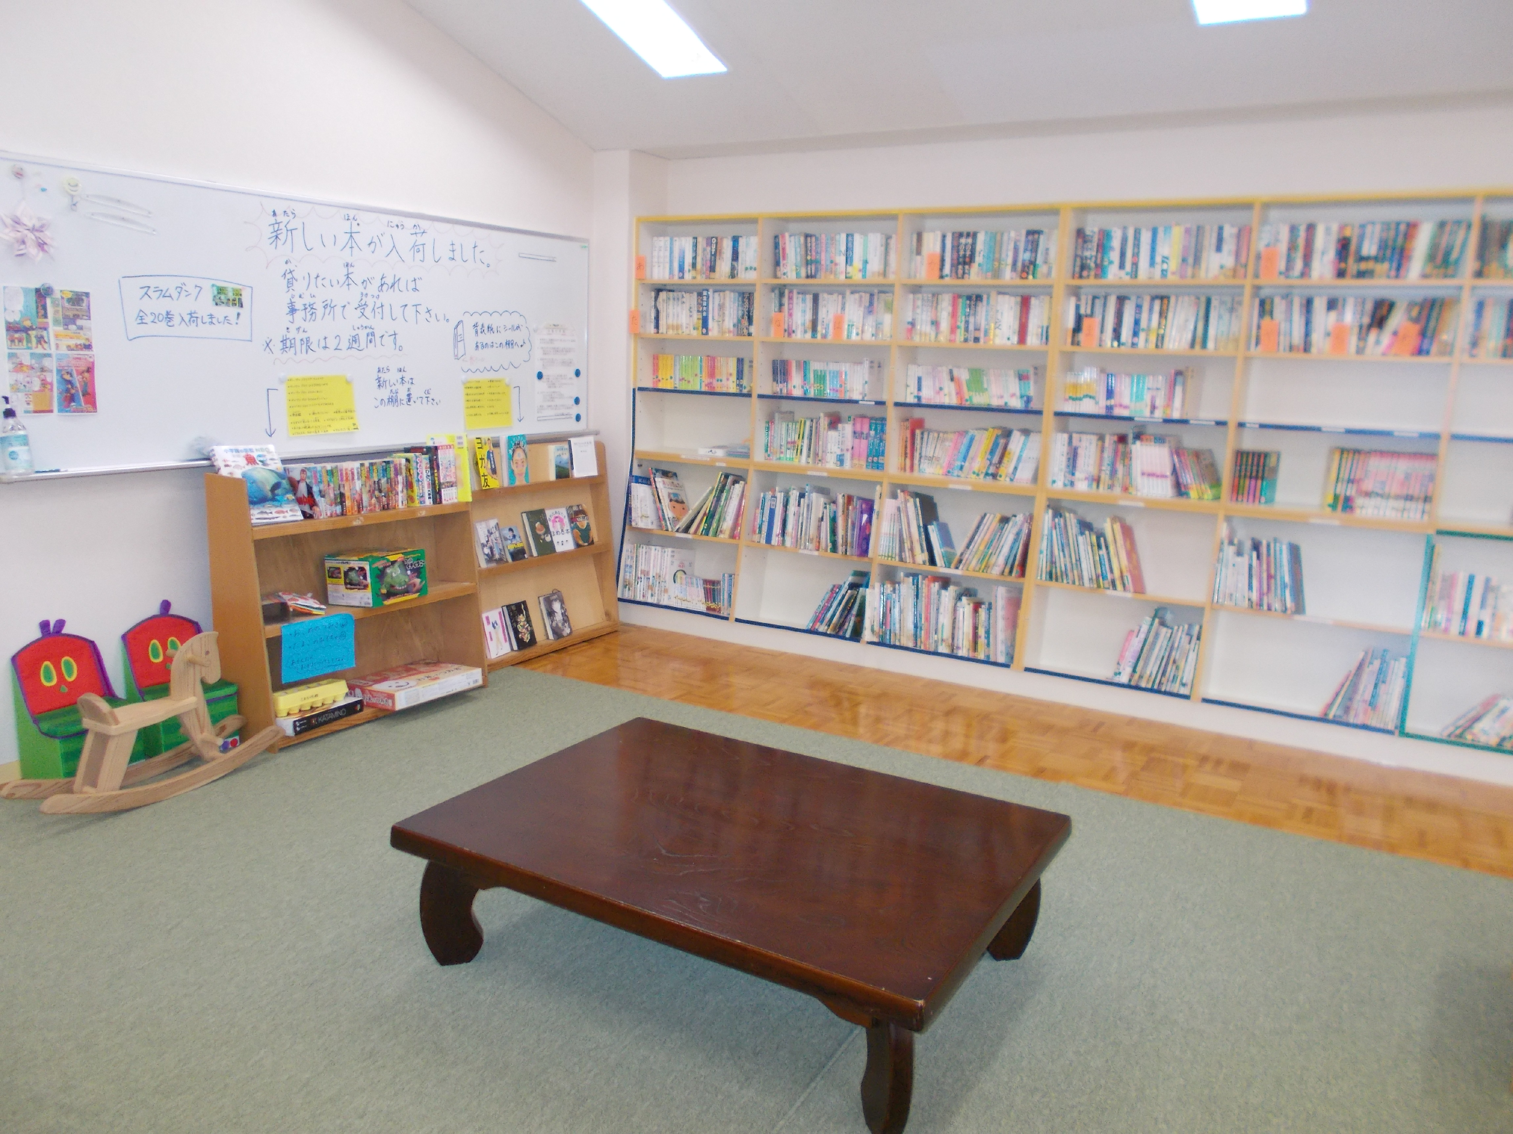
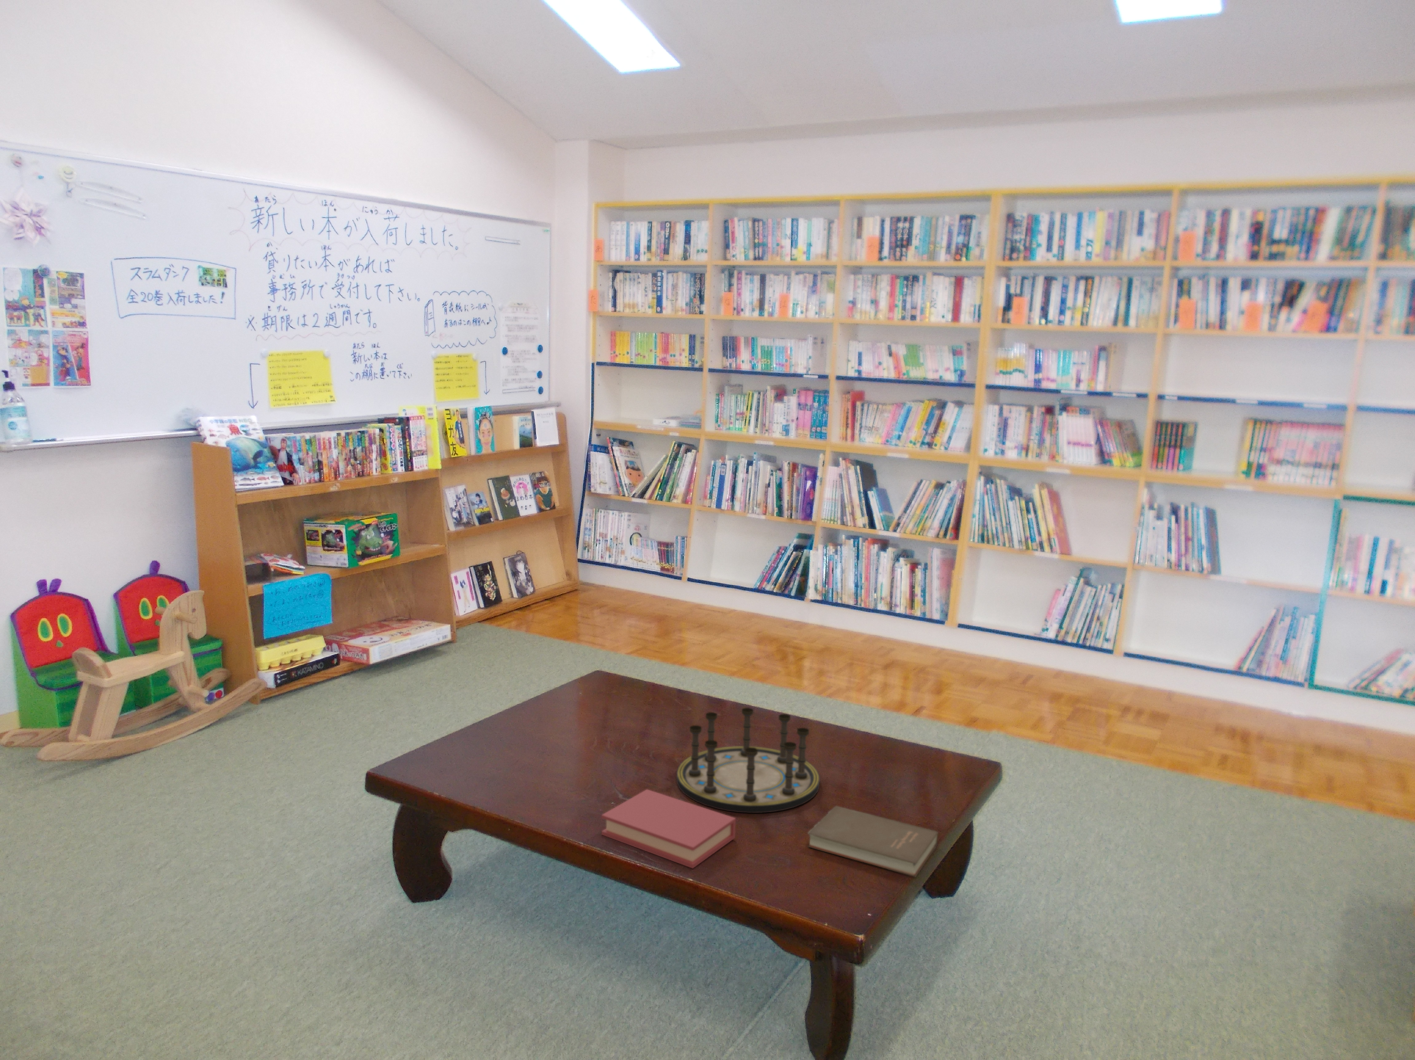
+ book (874, 838)
+ book (669, 826)
+ board game (749, 755)
